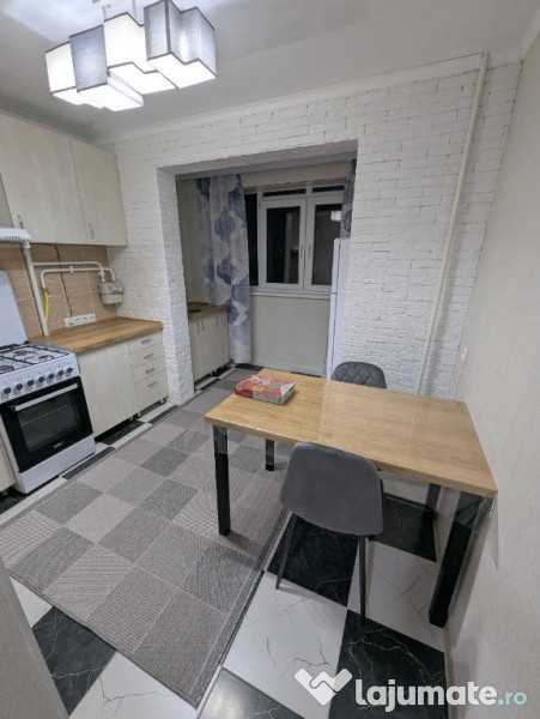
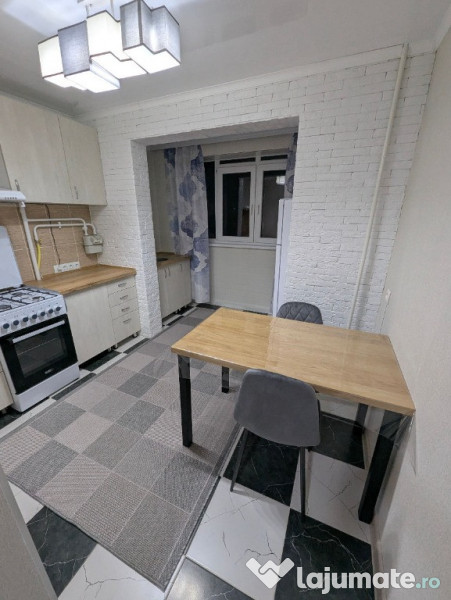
- cereal box (265, 388)
